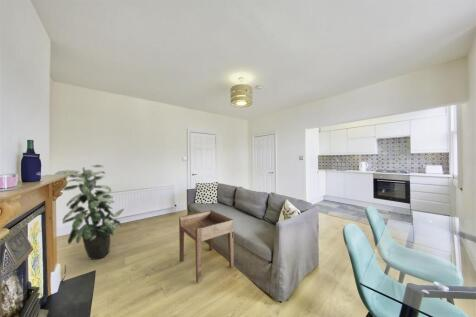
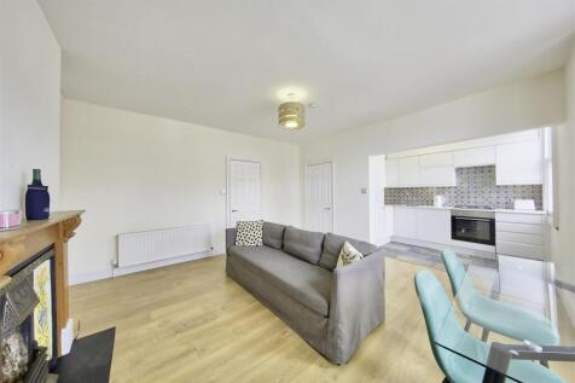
- indoor plant (92, 211)
- side table (204, 240)
